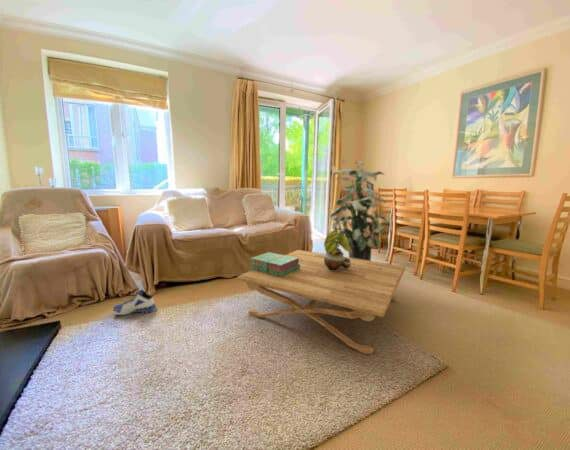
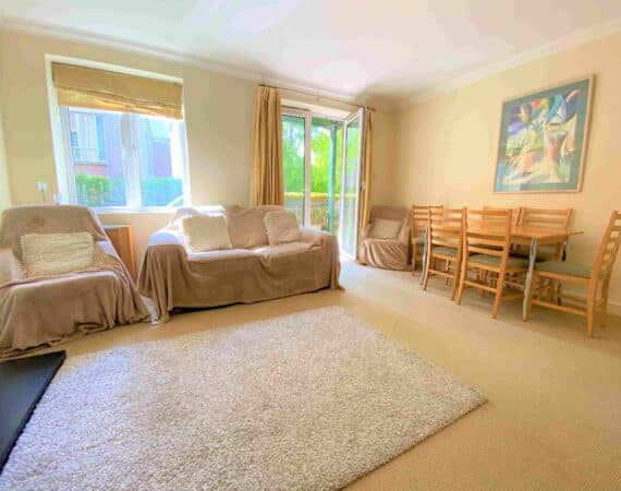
- indoor plant (357, 218)
- sneaker (135, 300)
- coffee table (326, 289)
- stack of books (274, 263)
- potted plant (337, 248)
